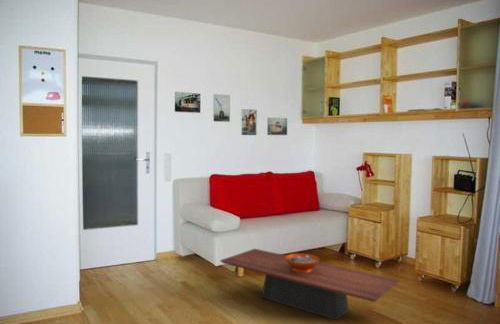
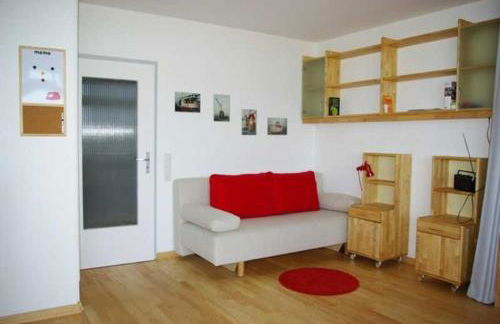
- decorative bowl (302, 263)
- coffee table (303, 286)
